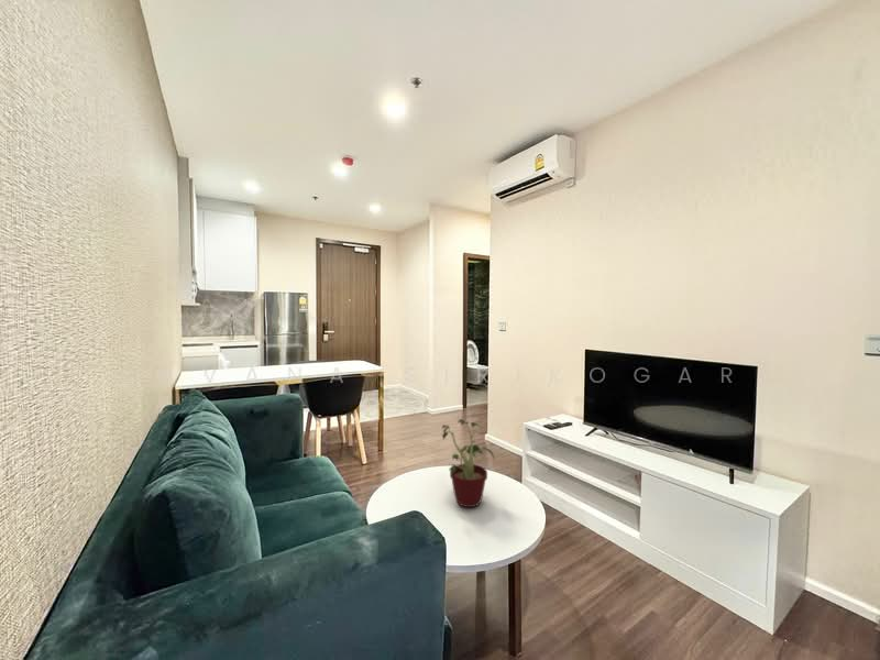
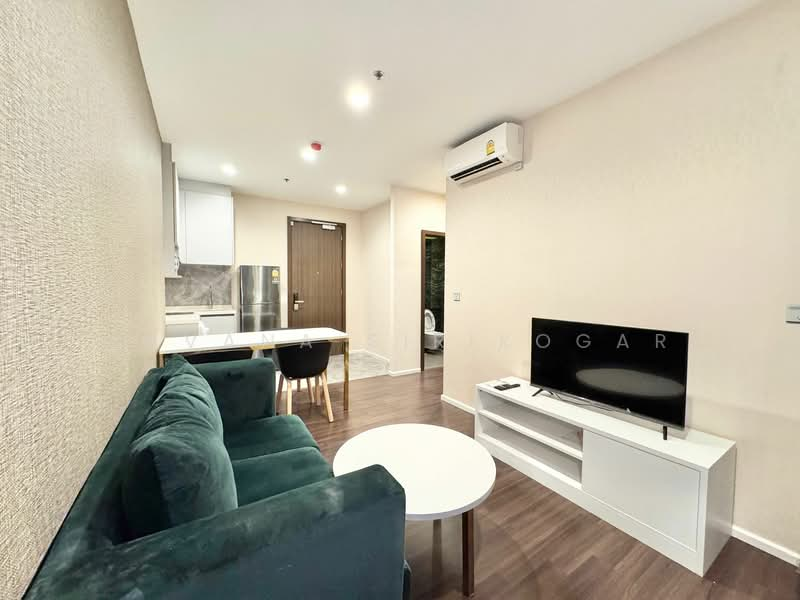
- potted plant (461, 455)
